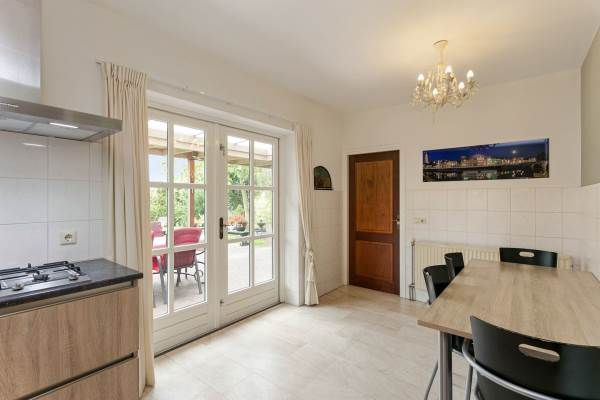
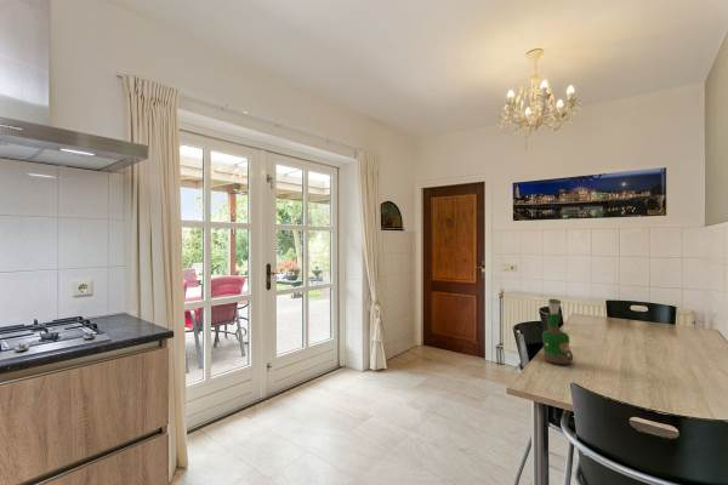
+ grog bottle (557, 330)
